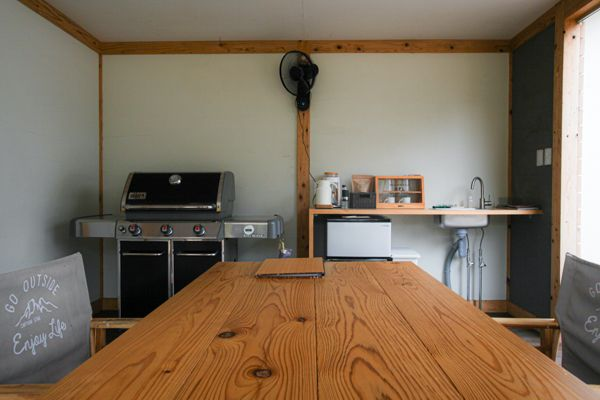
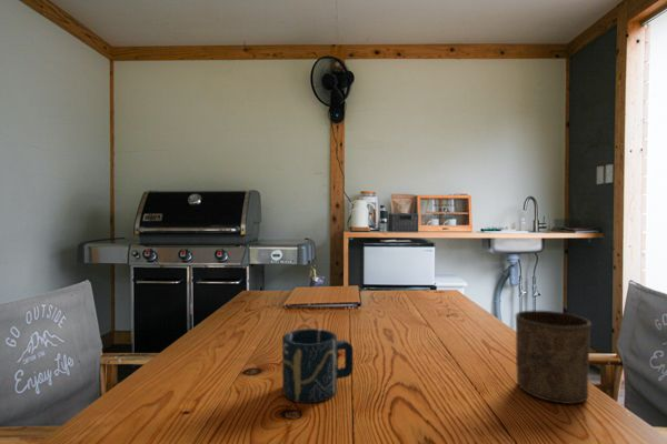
+ cup (550, 353)
+ cup (318, 362)
